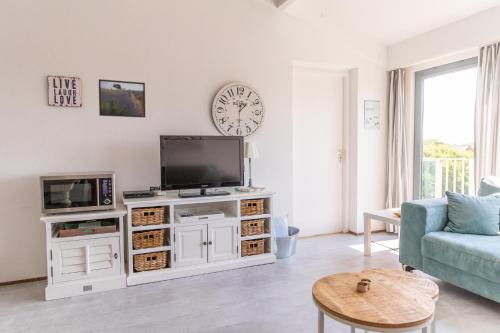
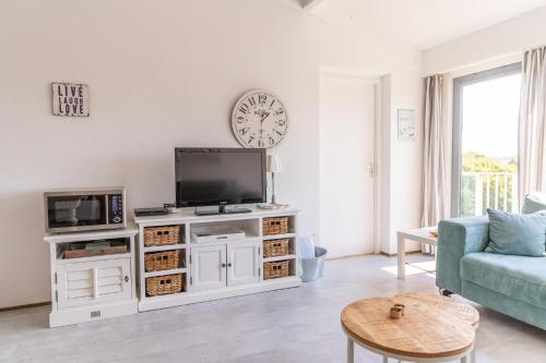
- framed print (122, 98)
